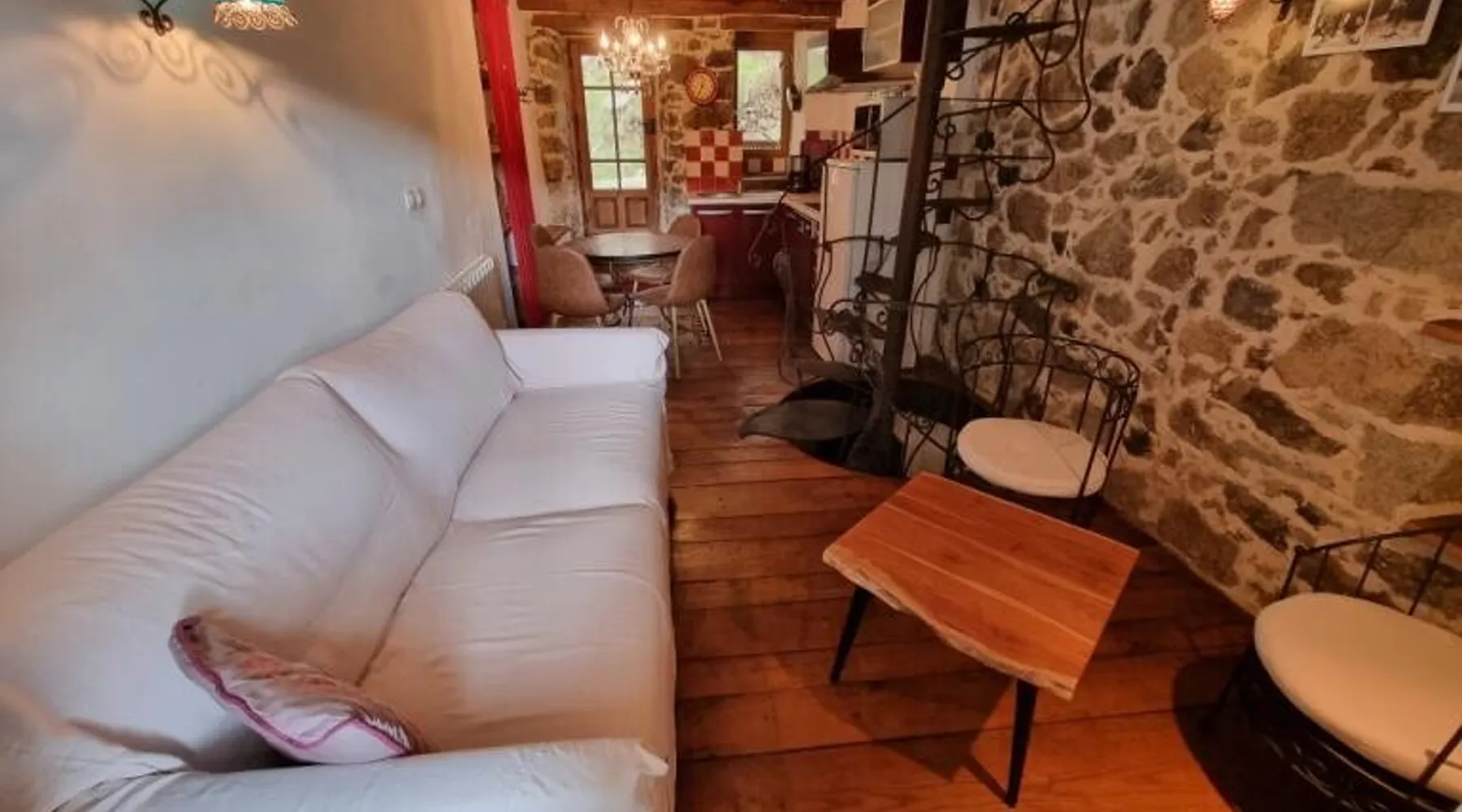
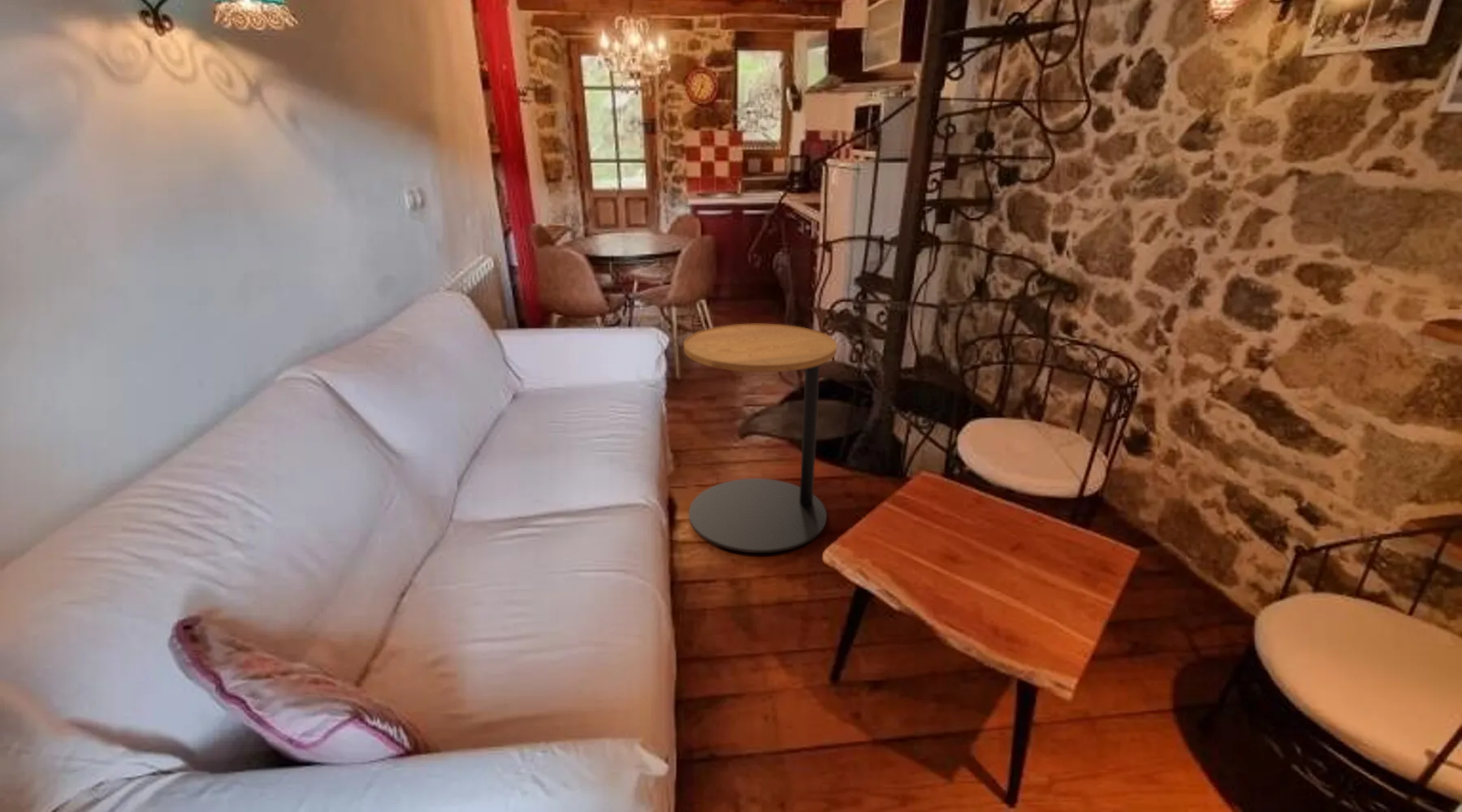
+ side table (802, 432)
